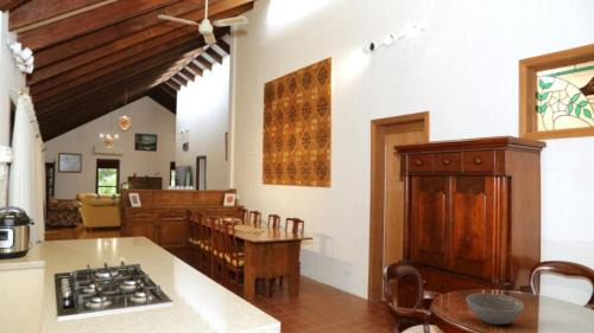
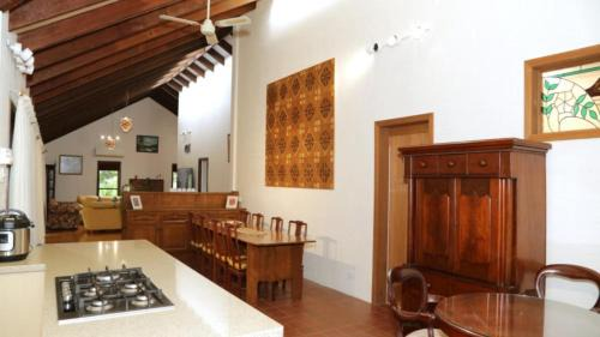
- bowl (494, 310)
